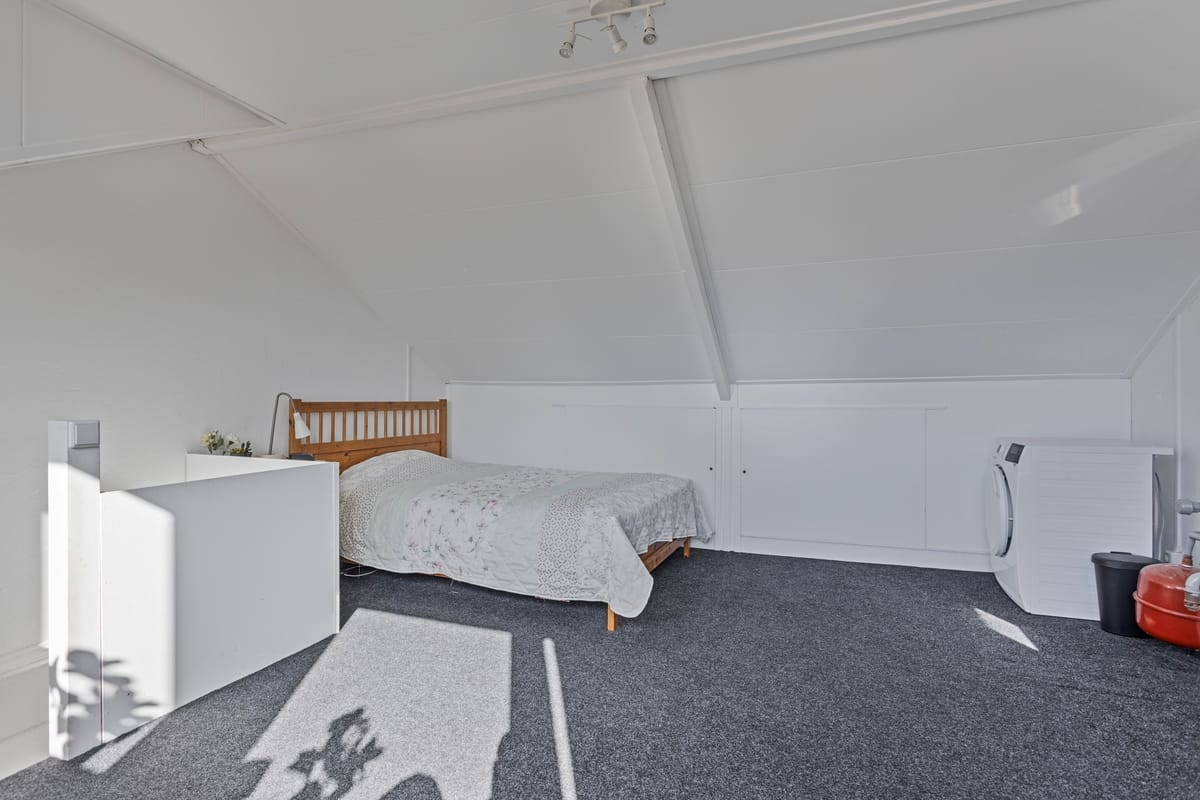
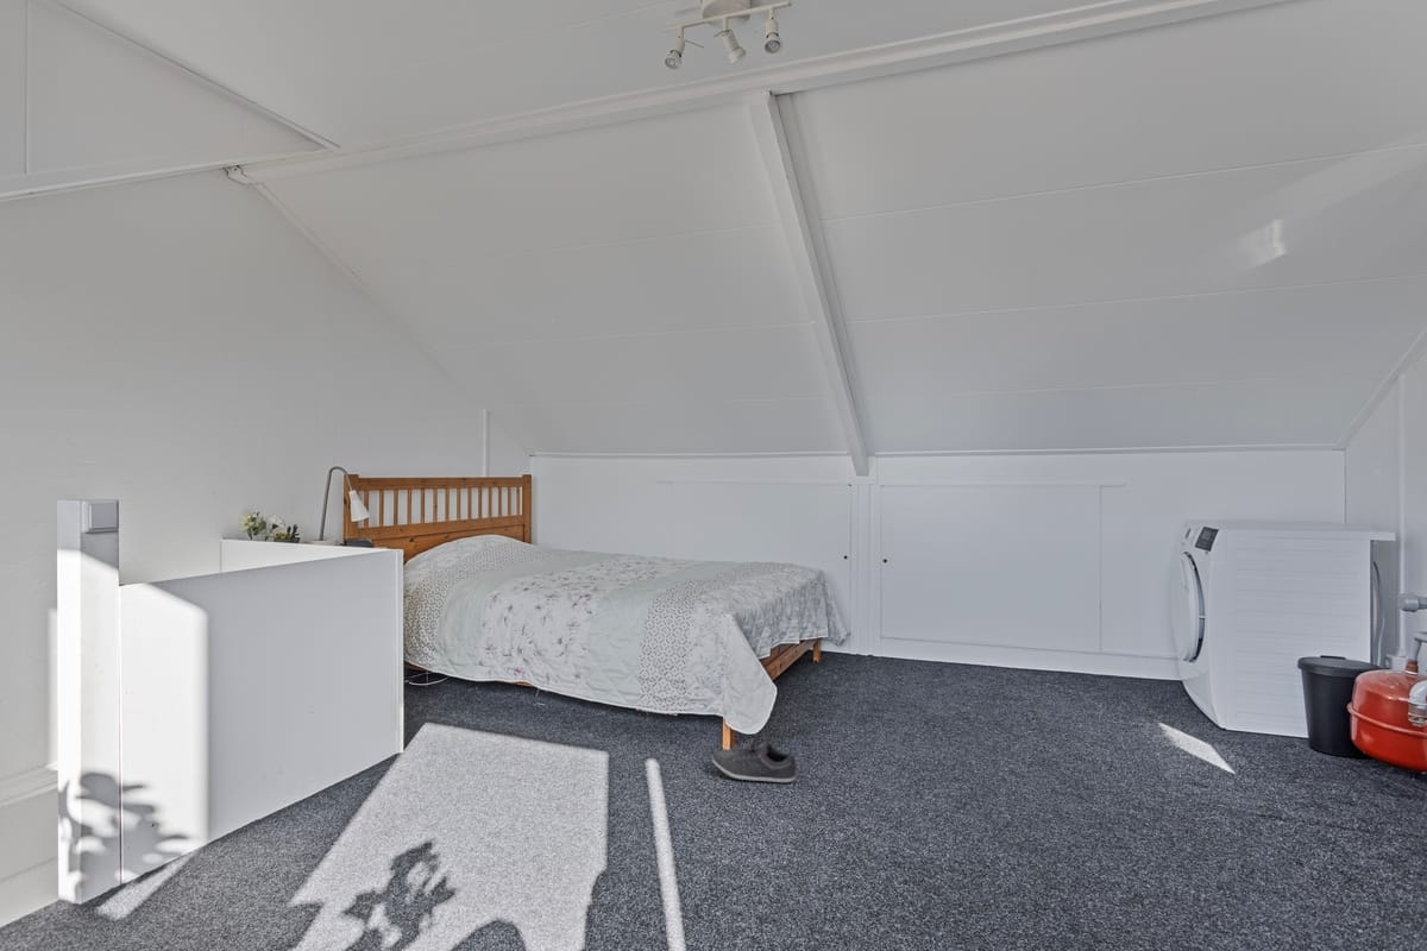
+ shoe (753, 758)
